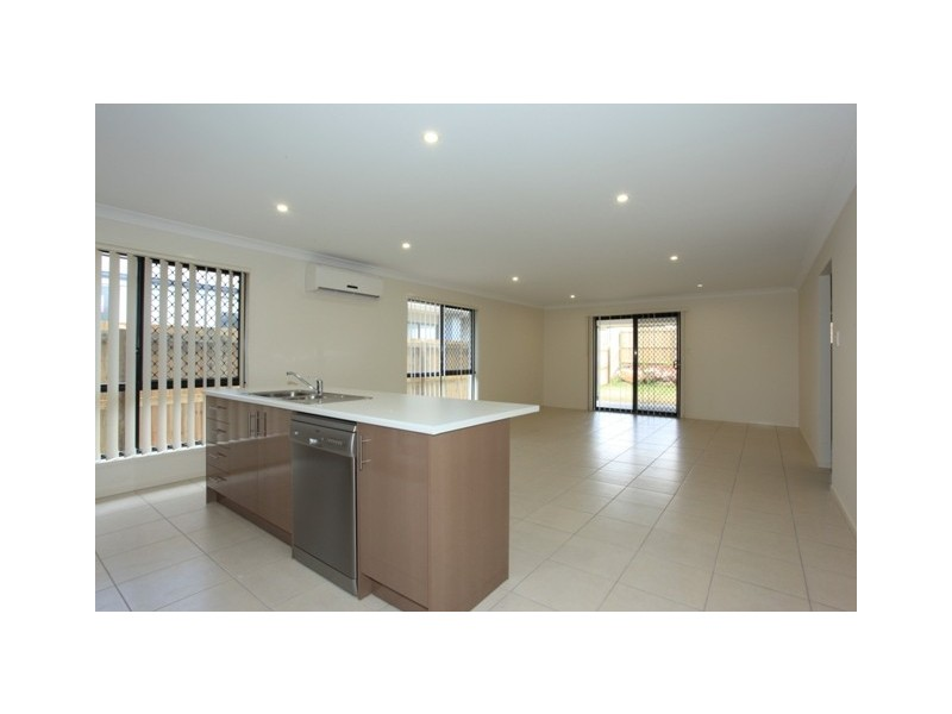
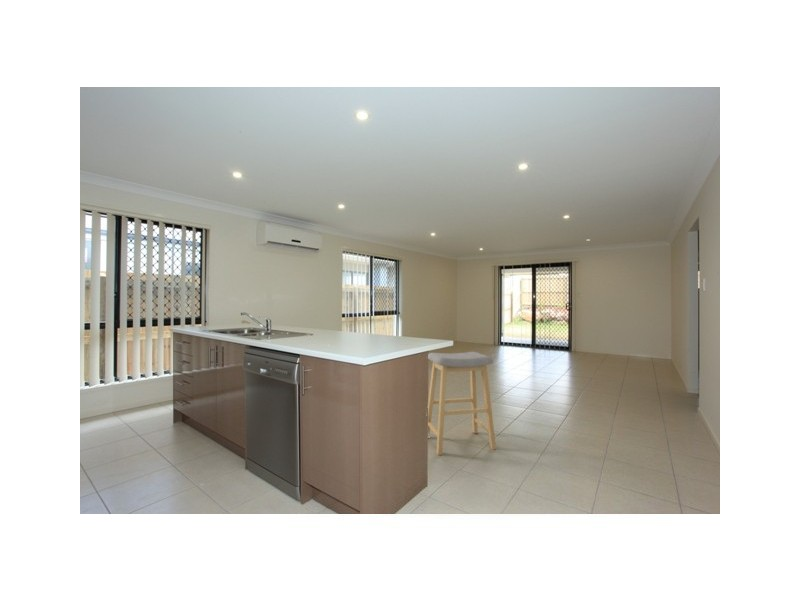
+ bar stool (458, 398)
